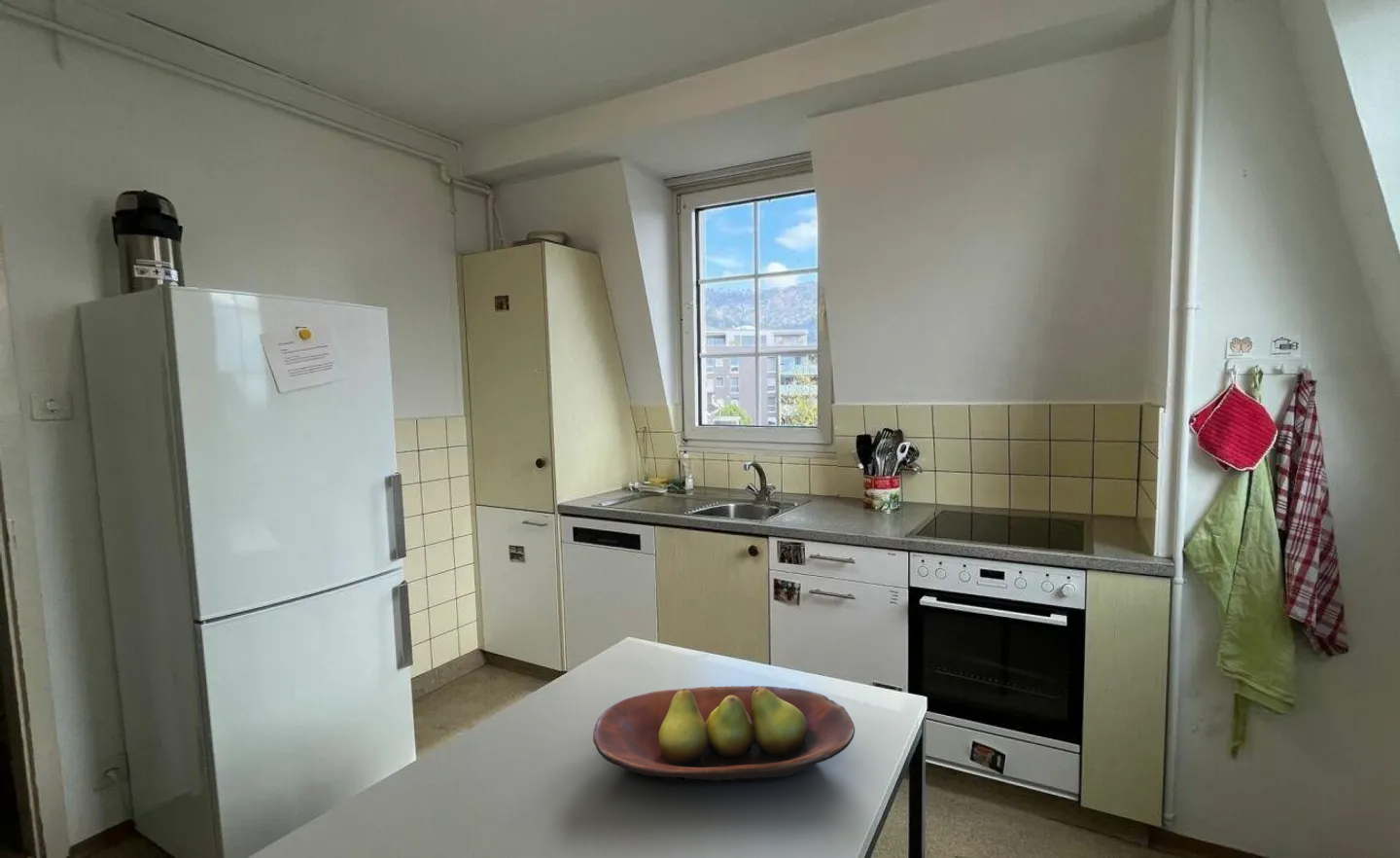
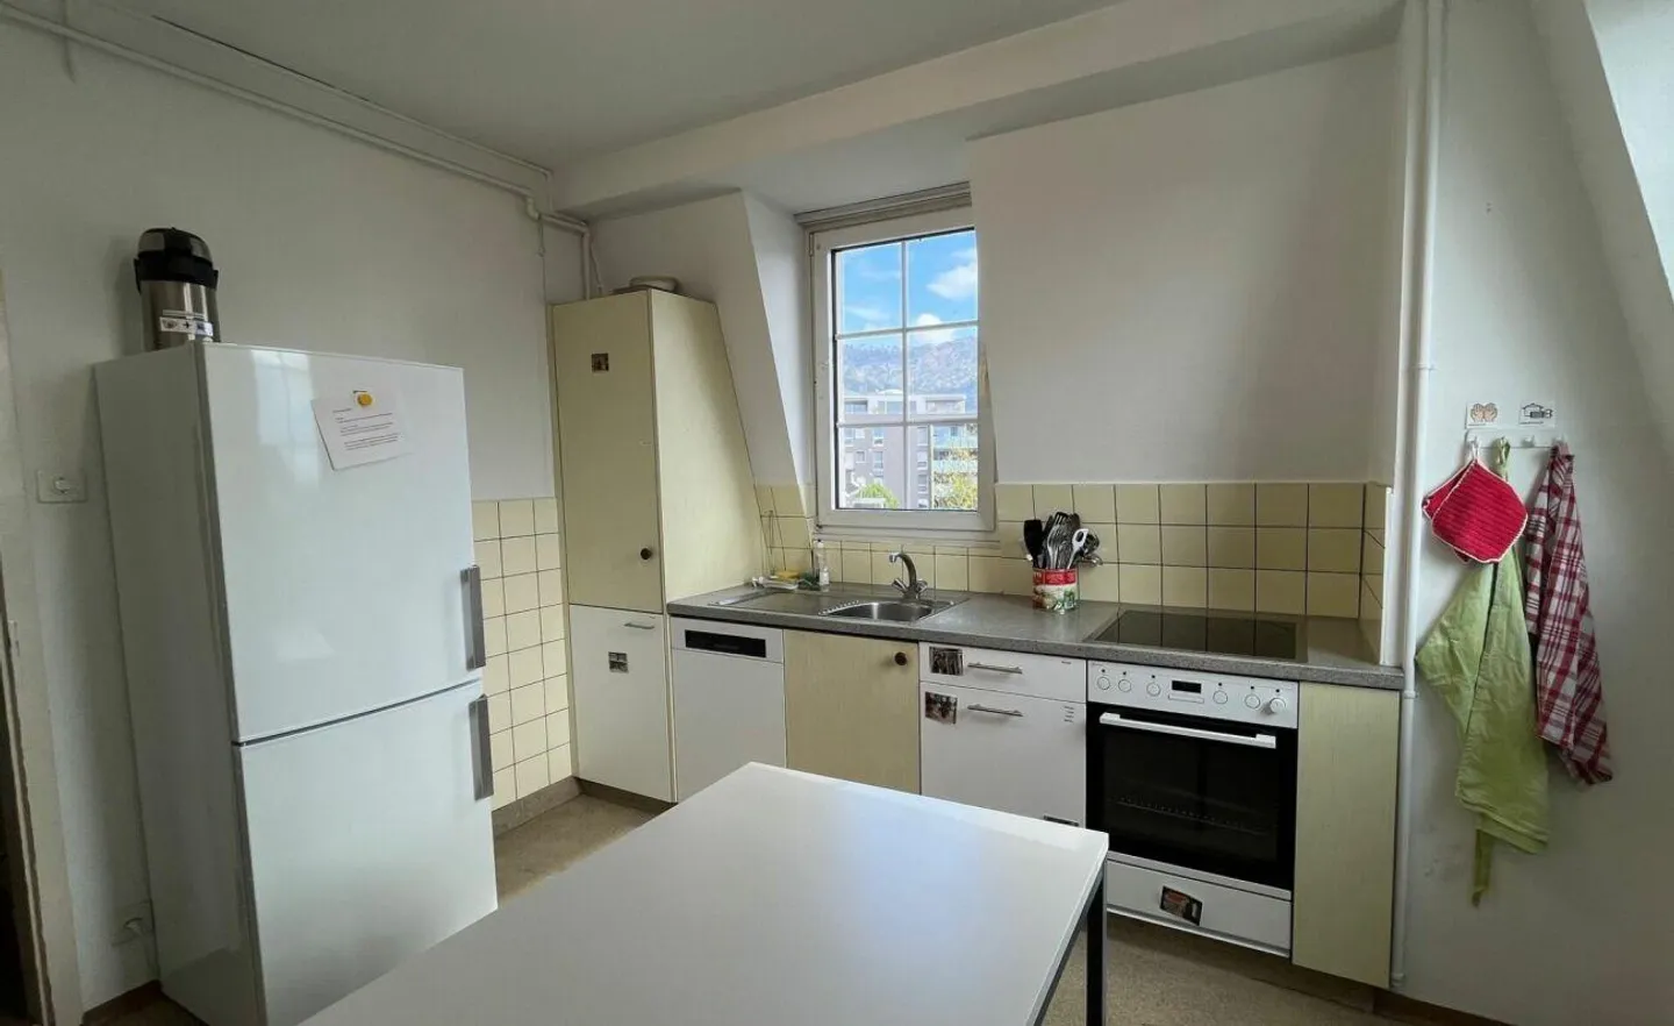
- fruit bowl (722, 726)
